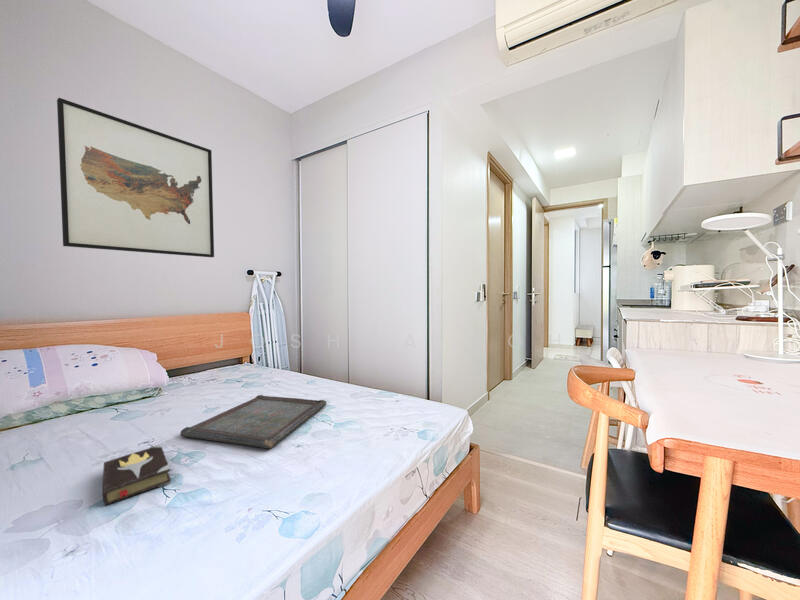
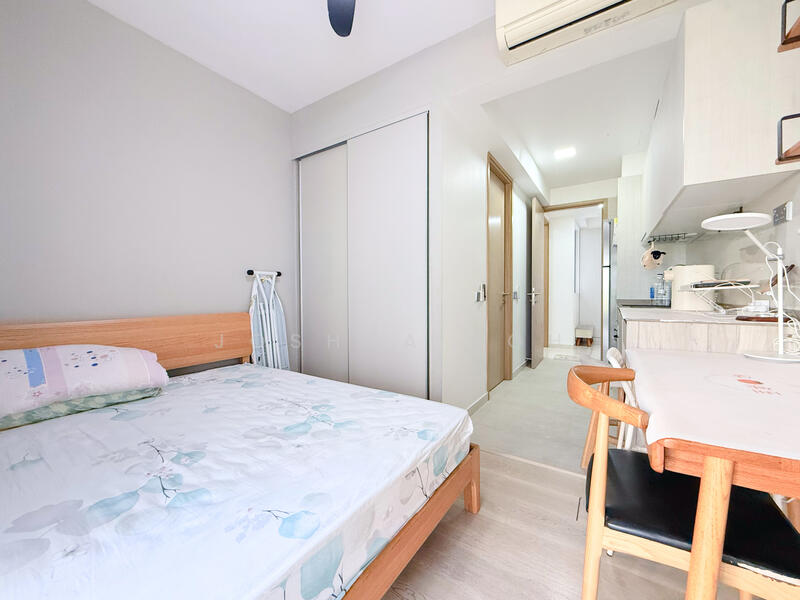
- wall art (148, 191)
- hardback book (136, 470)
- serving tray (263, 416)
